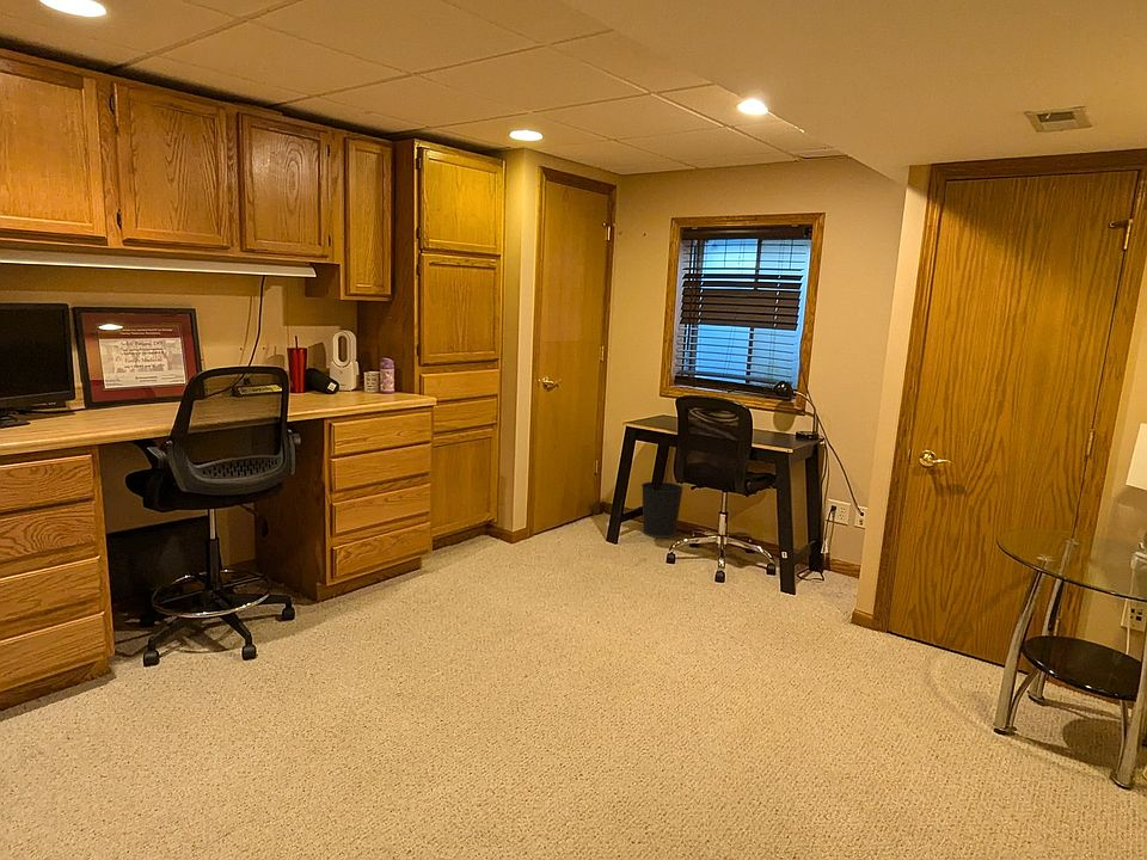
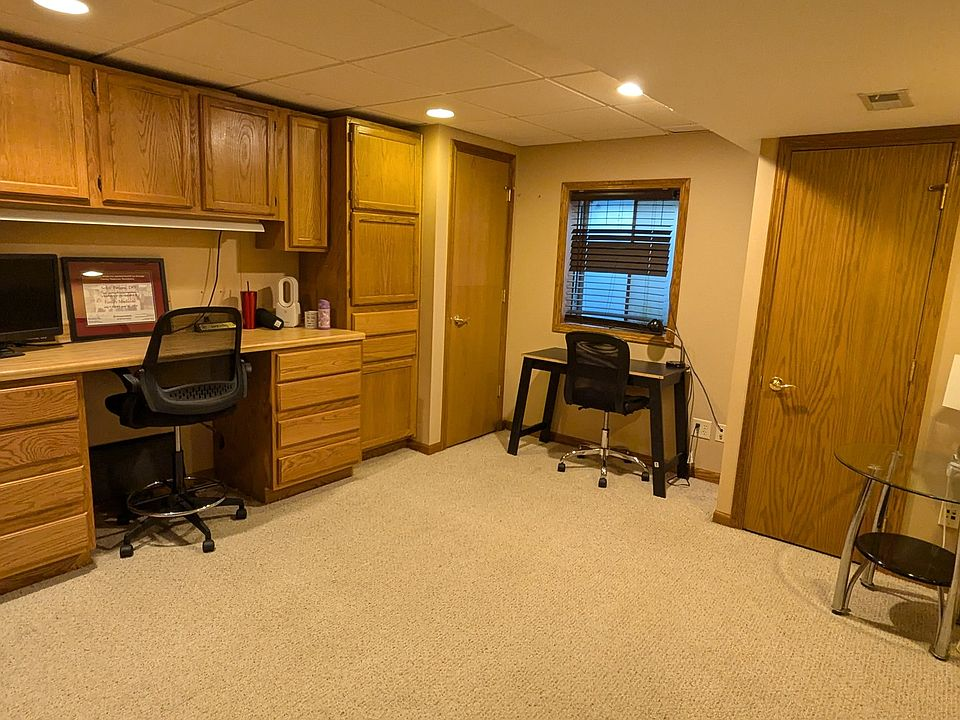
- wastebasket (661, 509)
